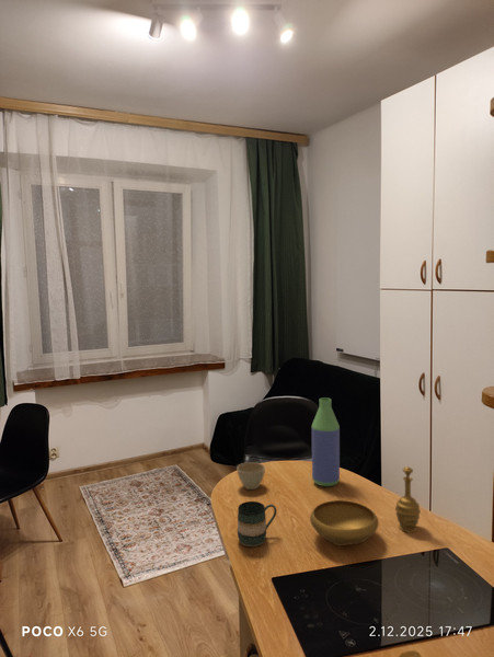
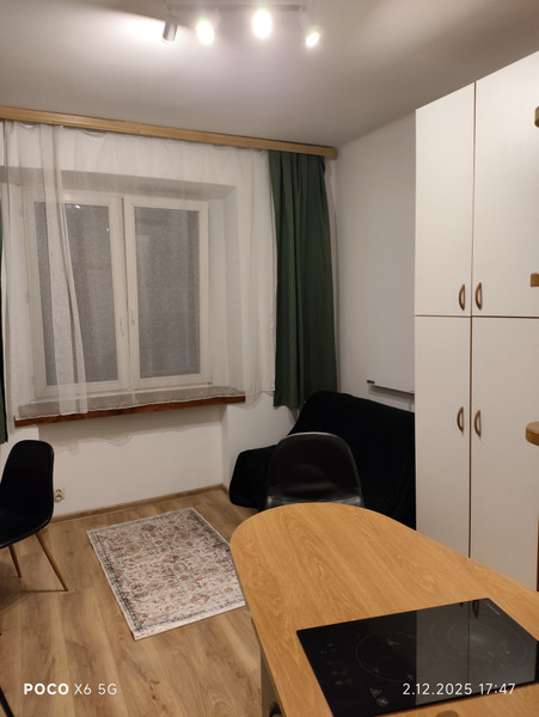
- bottle (325, 441)
- decorative bowl (365, 506)
- flower pot (251, 476)
- mug (257, 521)
